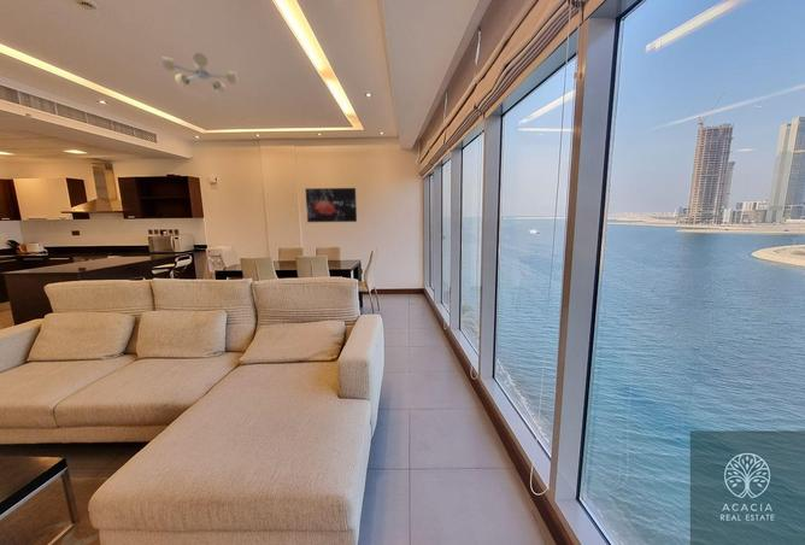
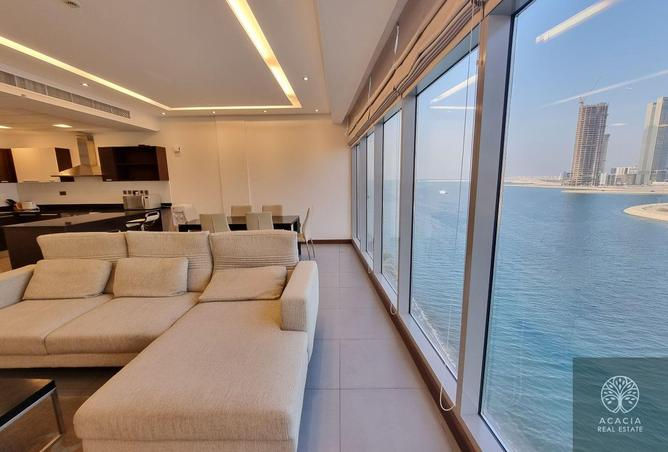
- ceiling light (202, 74)
- wall art (330, 205)
